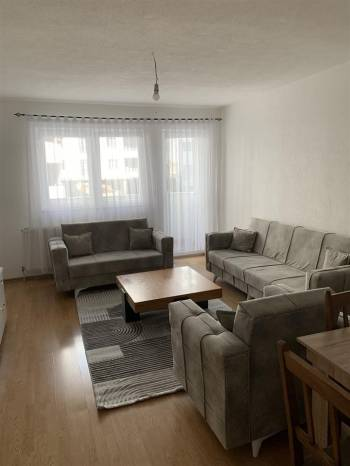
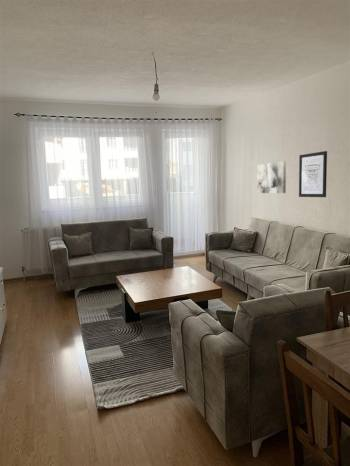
+ wall art (312, 175)
+ wall art (270, 178)
